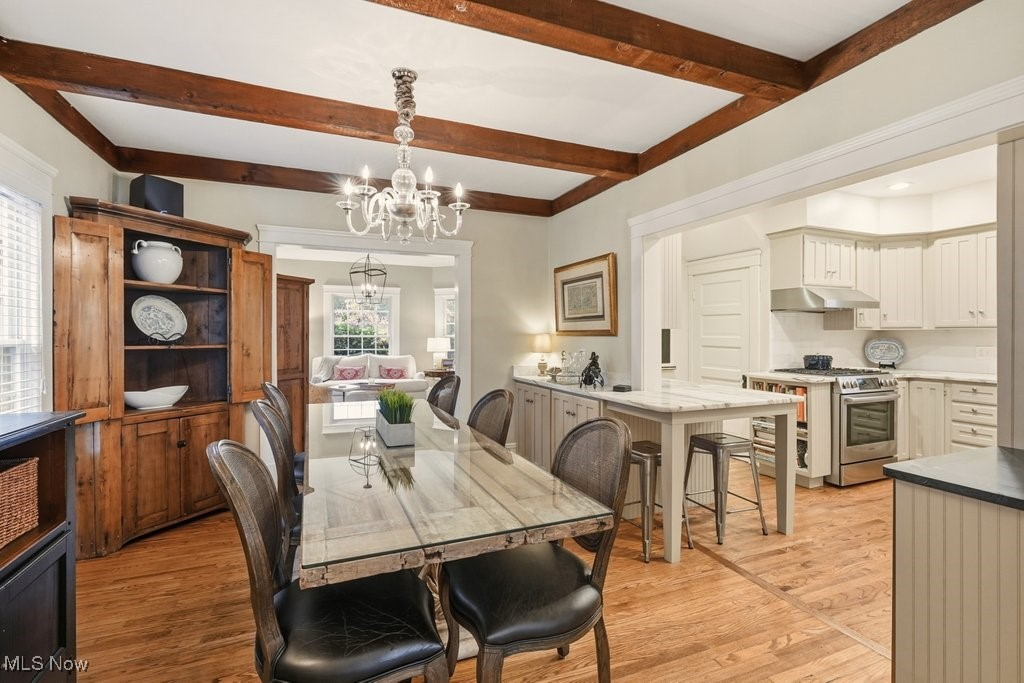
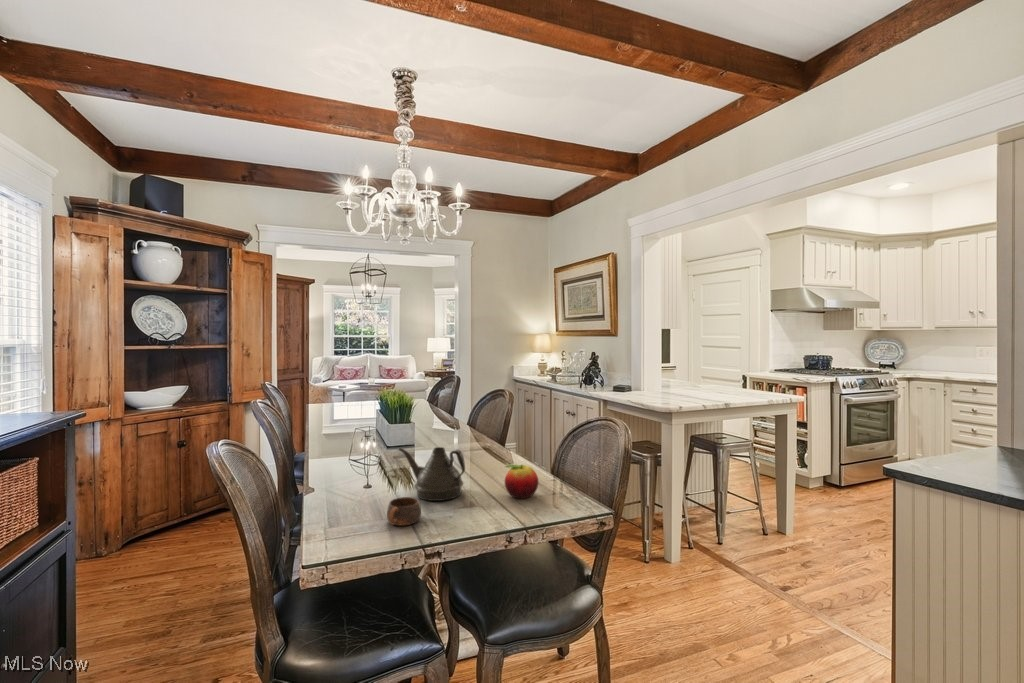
+ cup (400, 512)
+ teapot (431, 469)
+ fruit (521, 480)
